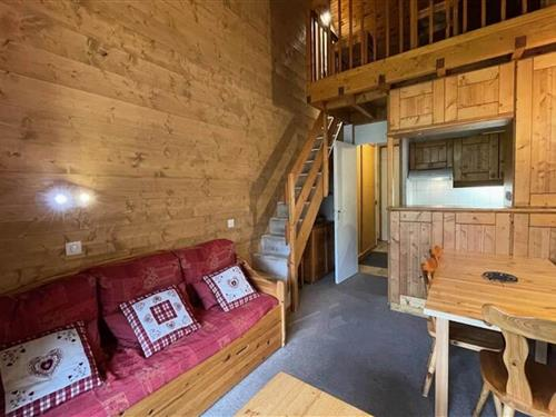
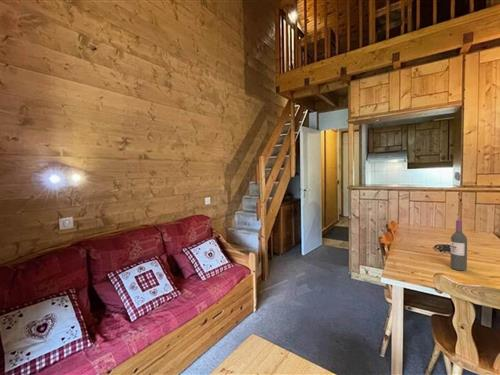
+ wine bottle (458, 244)
